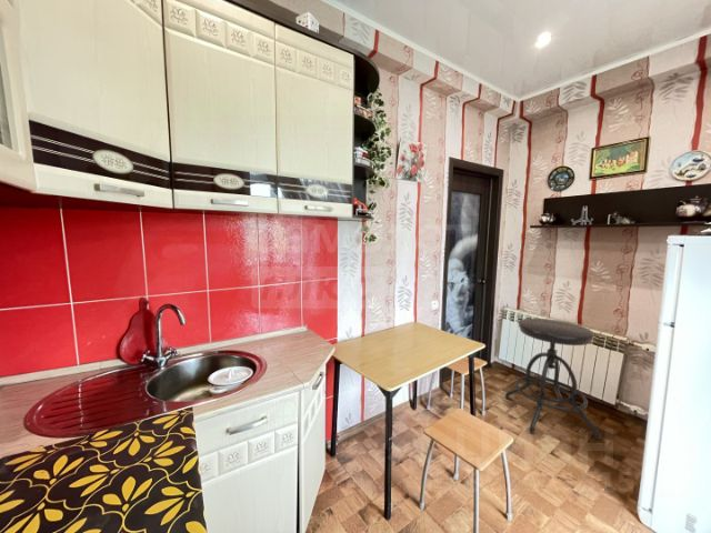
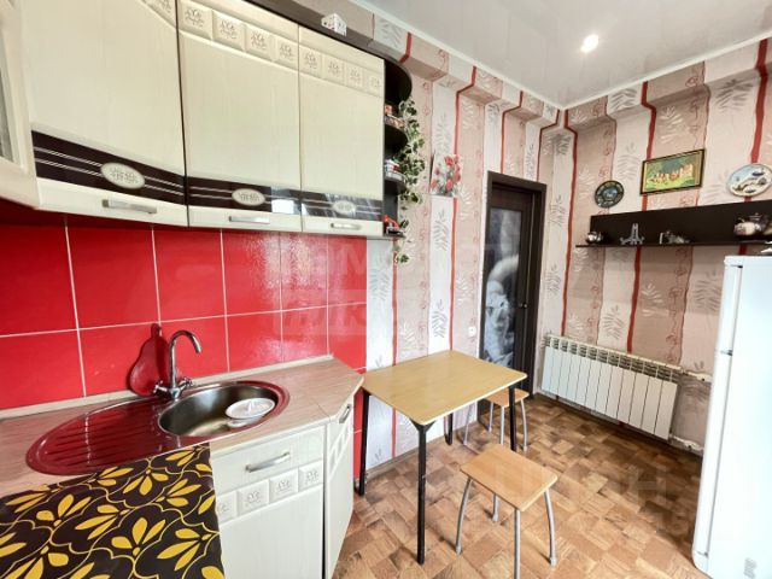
- stool (547, 372)
